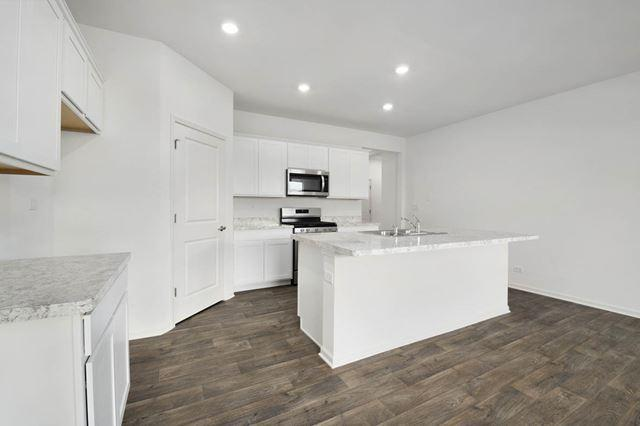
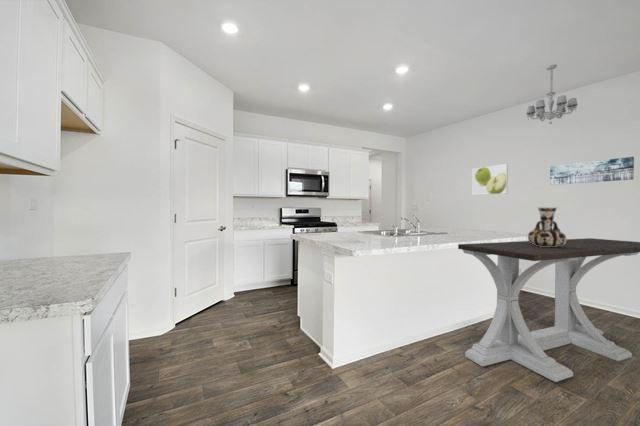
+ dining table (568, 300)
+ chandelier (550, 95)
+ vase (546, 226)
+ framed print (488, 180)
+ wall art (587, 172)
